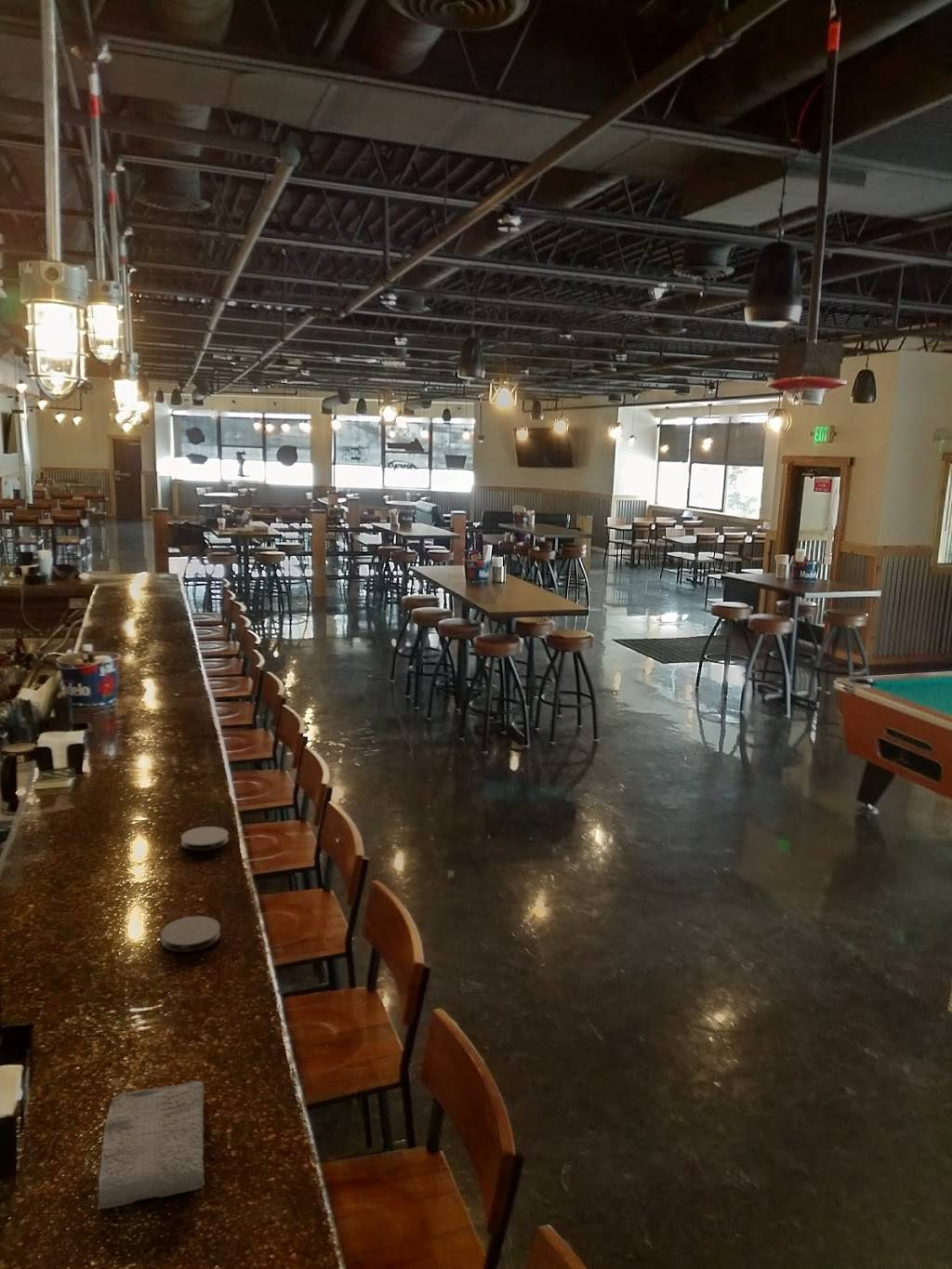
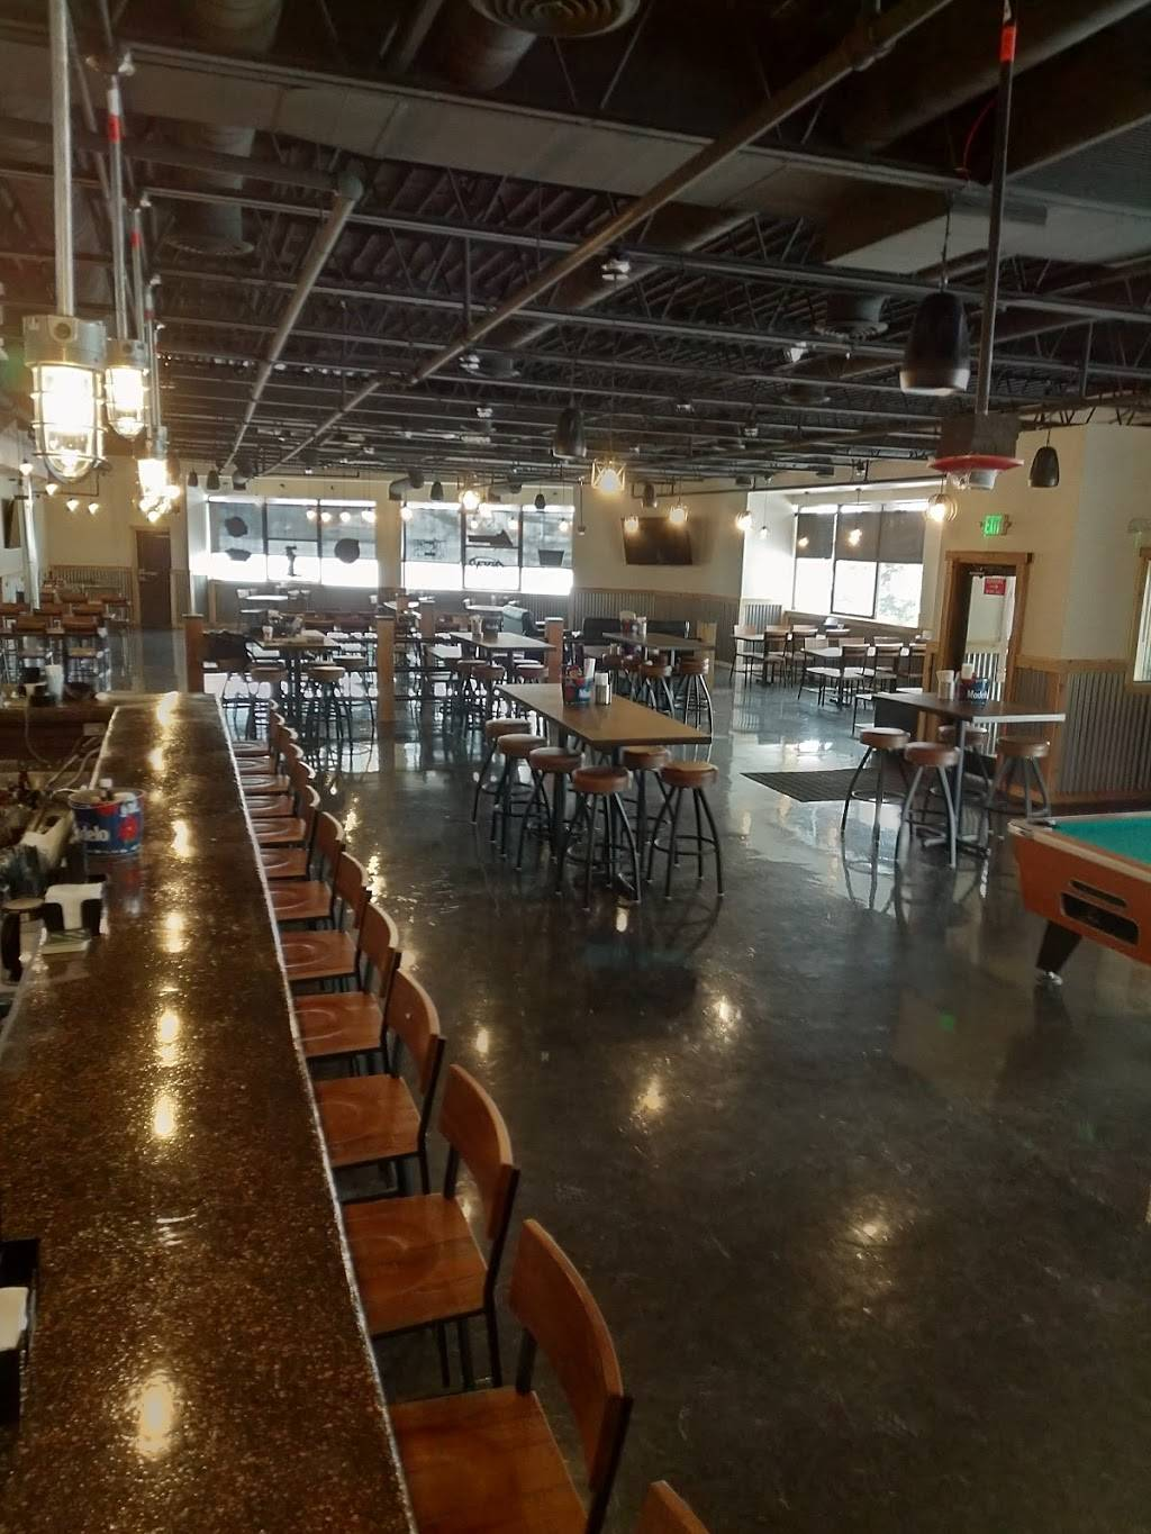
- coaster (205, 838)
- coaster (191, 933)
- washcloth (155, 1137)
